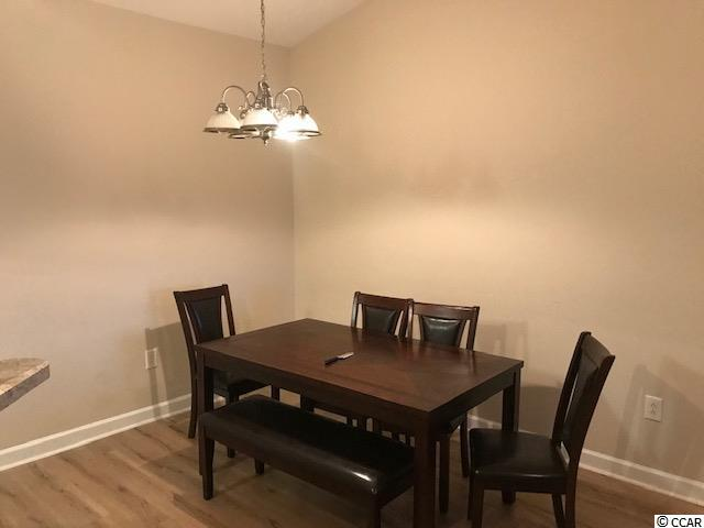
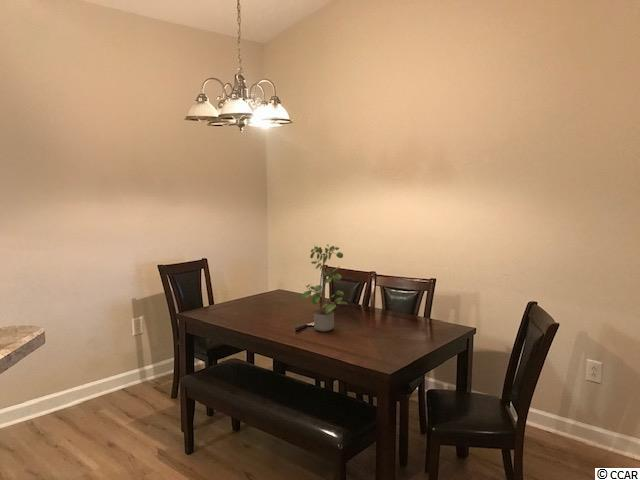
+ potted plant (324, 288)
